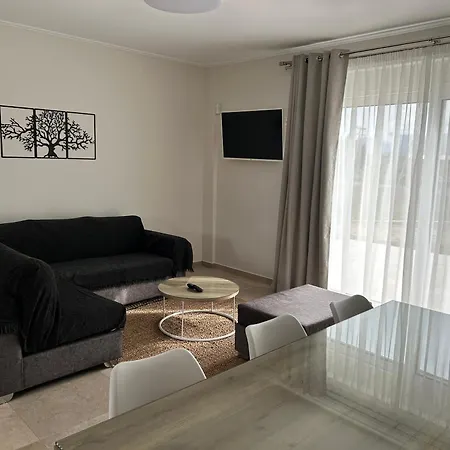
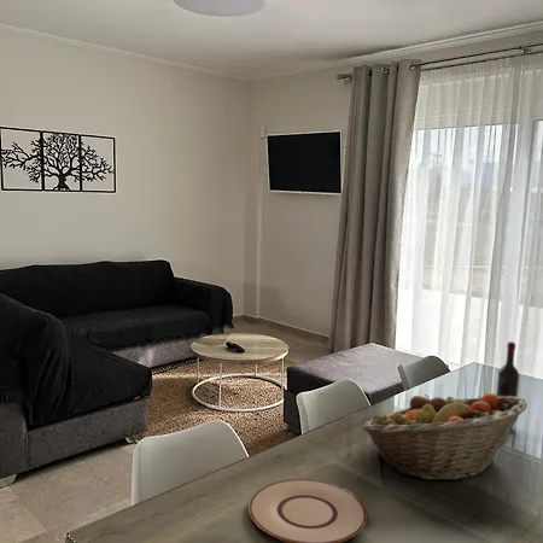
+ wine bottle (507, 384)
+ plate (306, 510)
+ fruit basket (443, 426)
